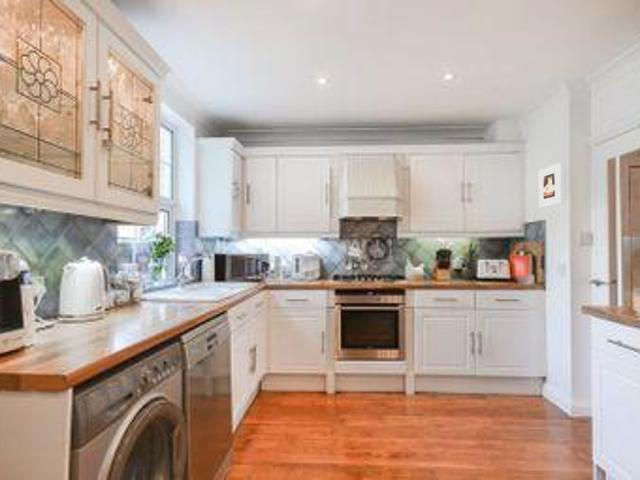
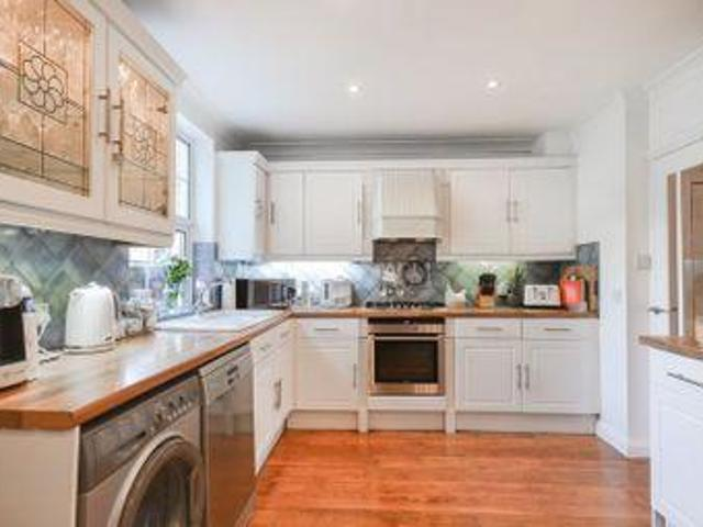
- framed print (549, 186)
